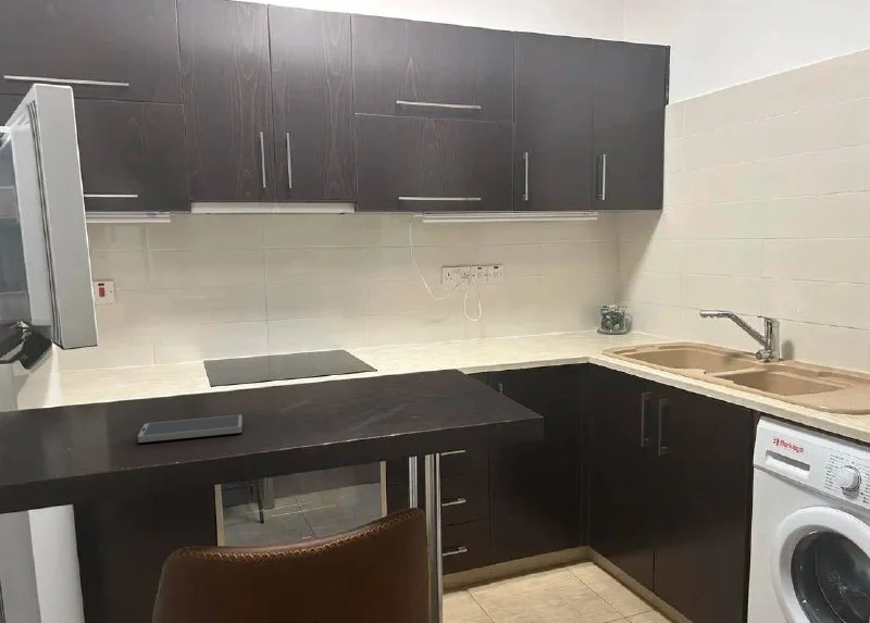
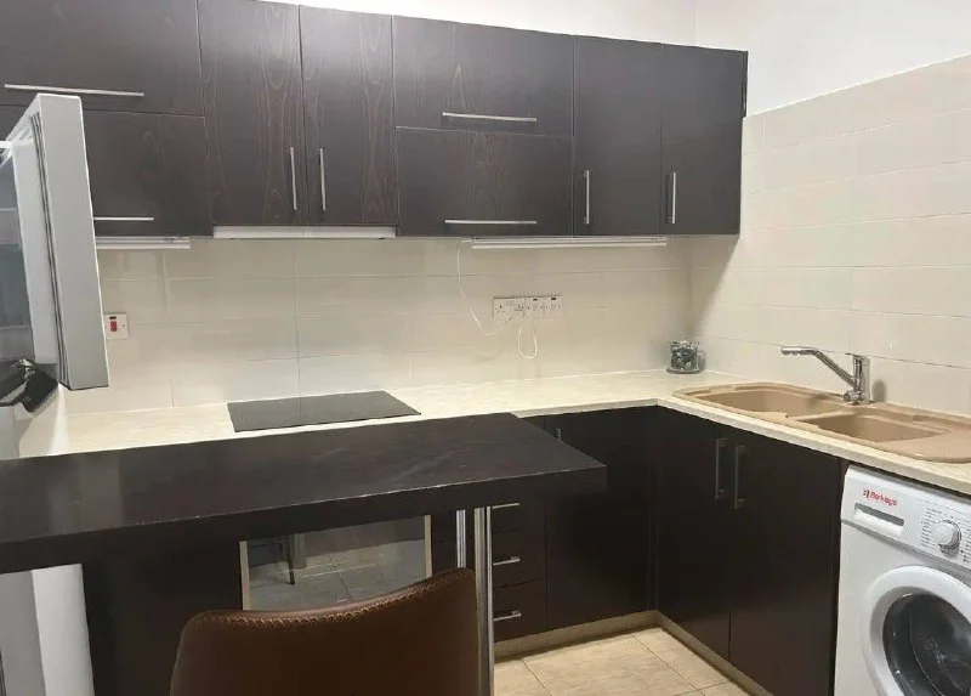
- smartphone (192, 427)
